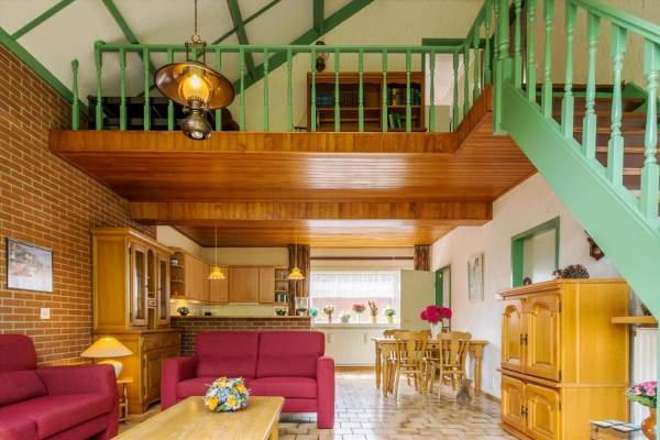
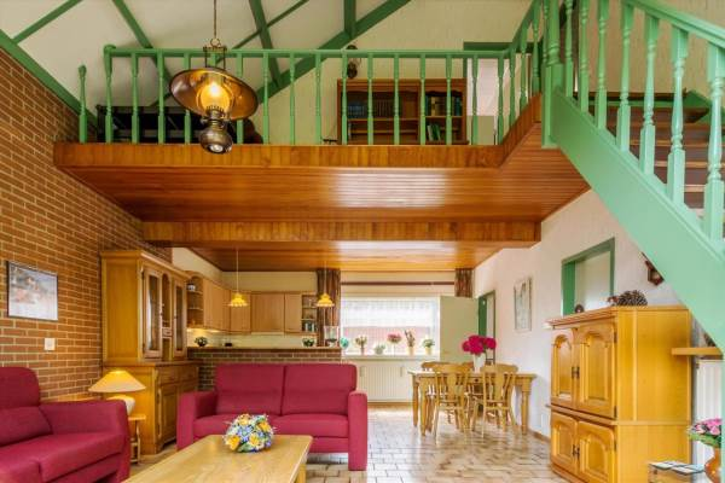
- bag (463, 389)
